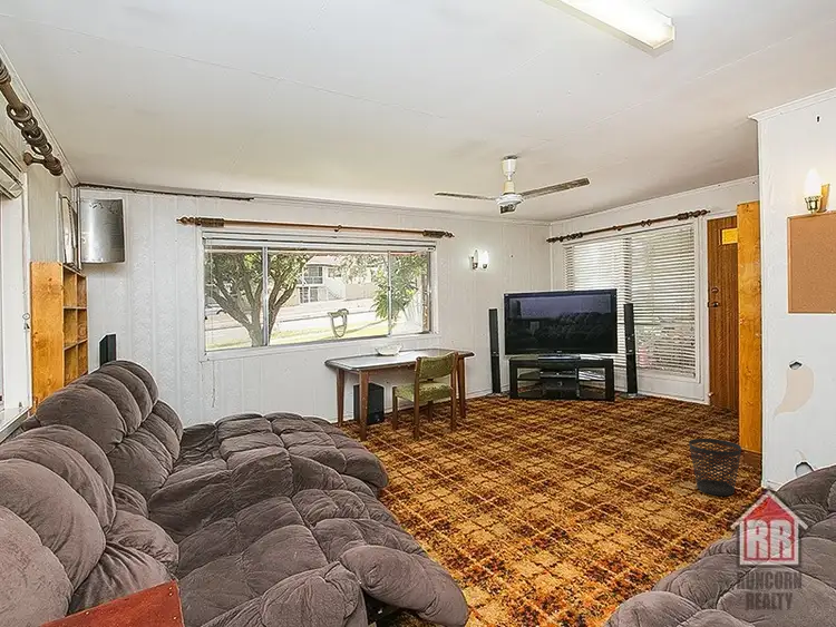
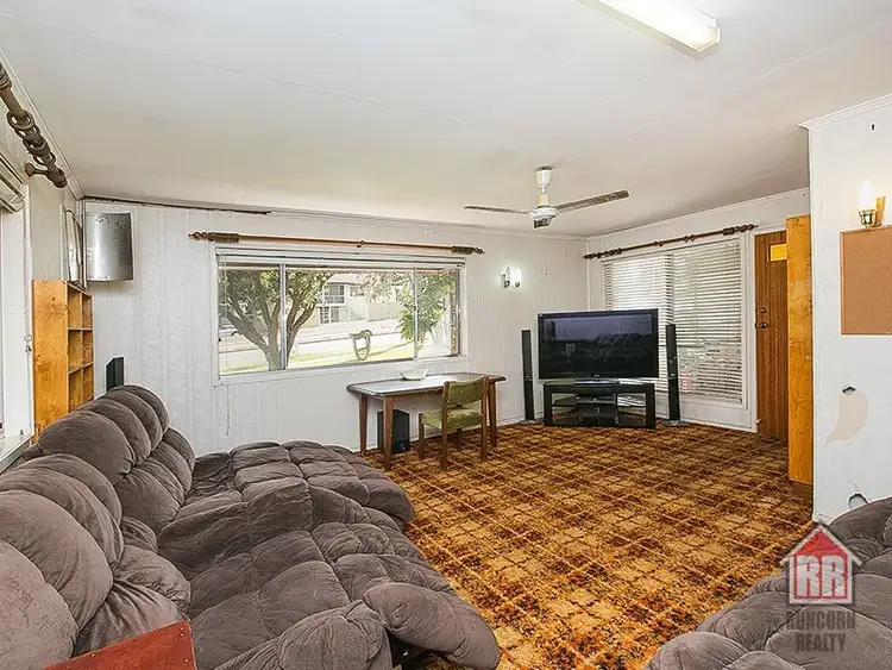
- wastebasket (715, 468)
